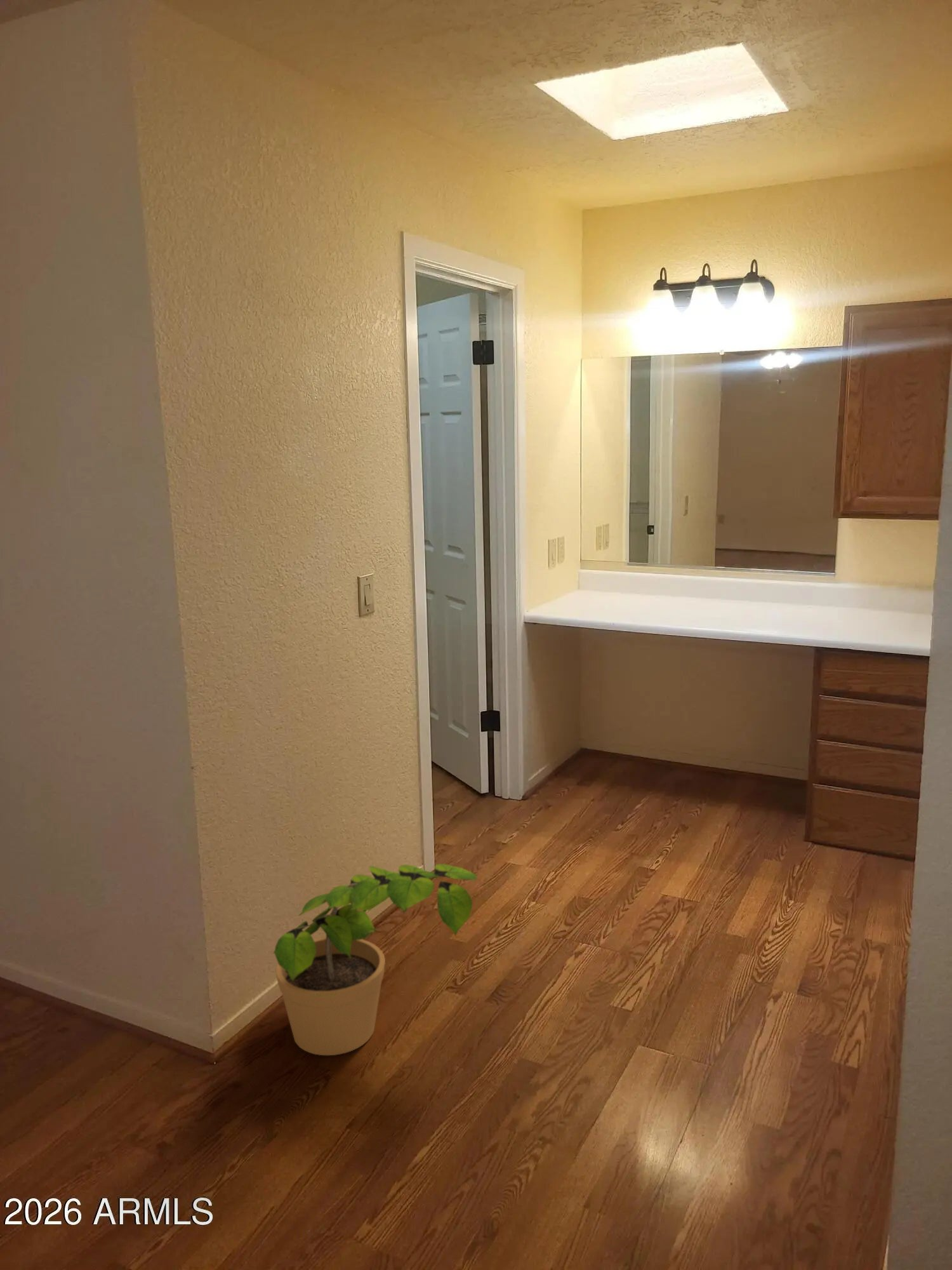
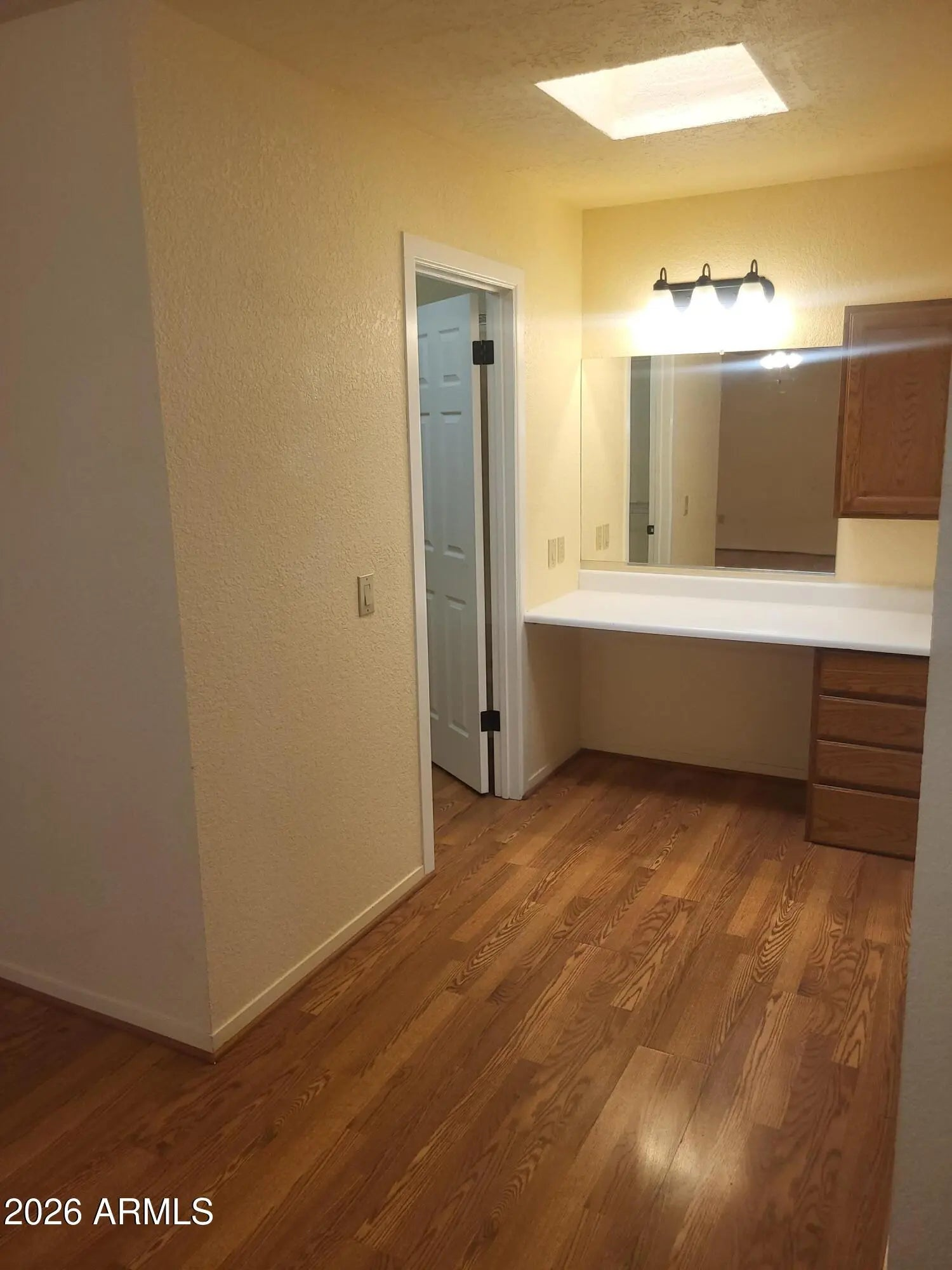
- potted plant (366, 963)
